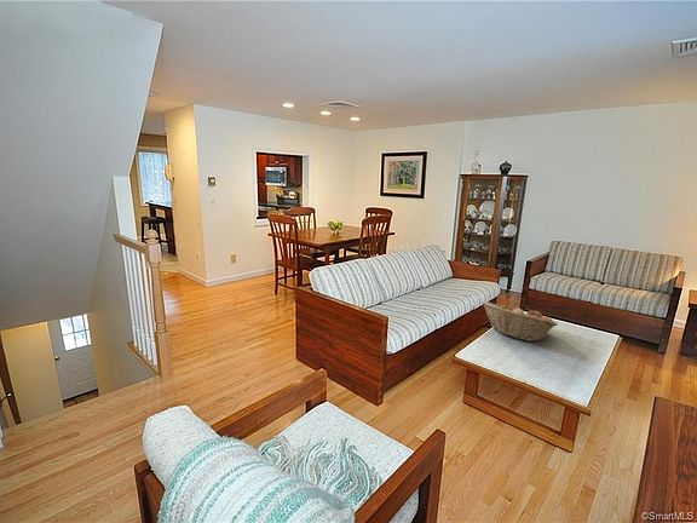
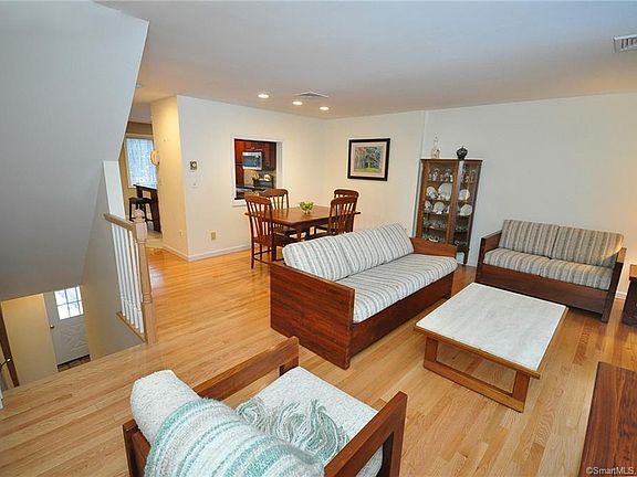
- fruit basket (515, 317)
